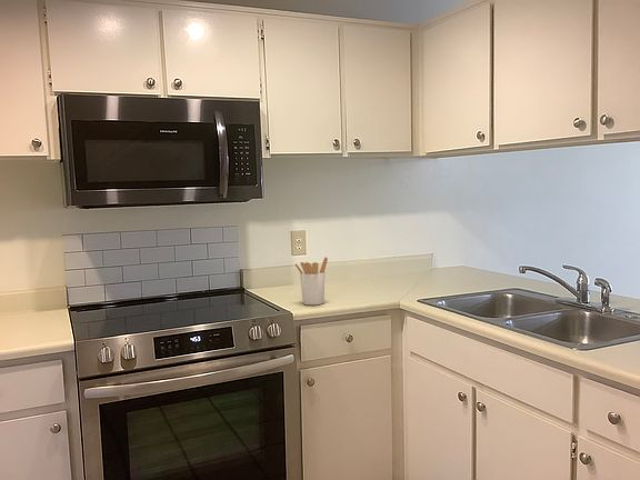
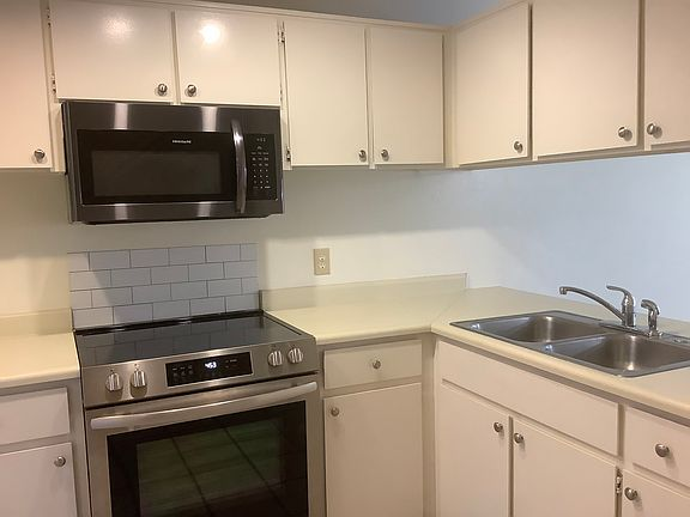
- utensil holder (311, 281)
